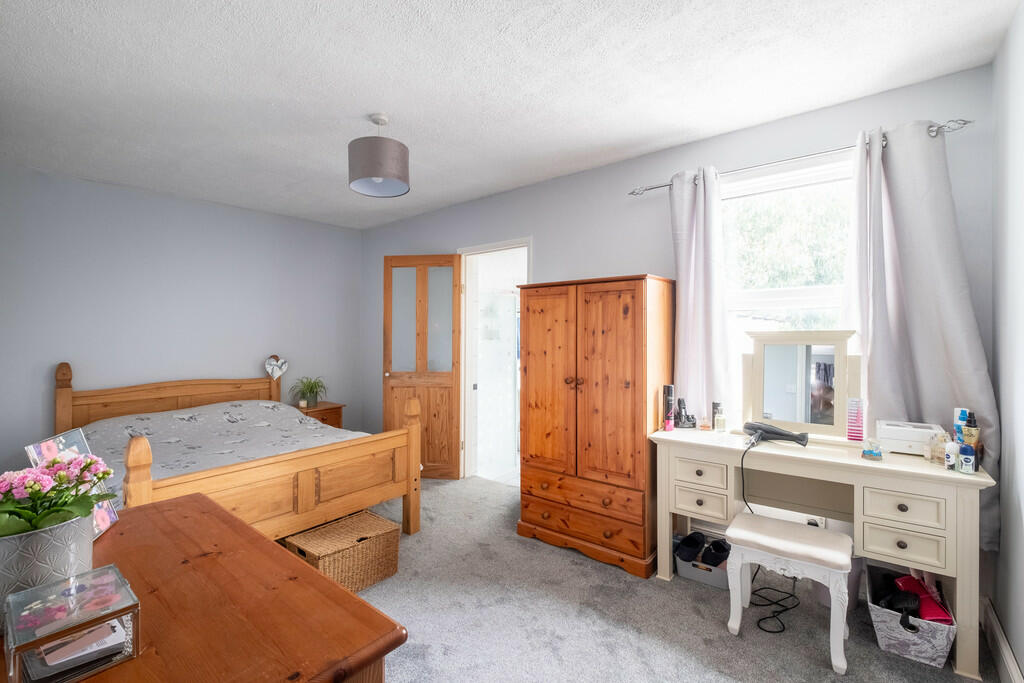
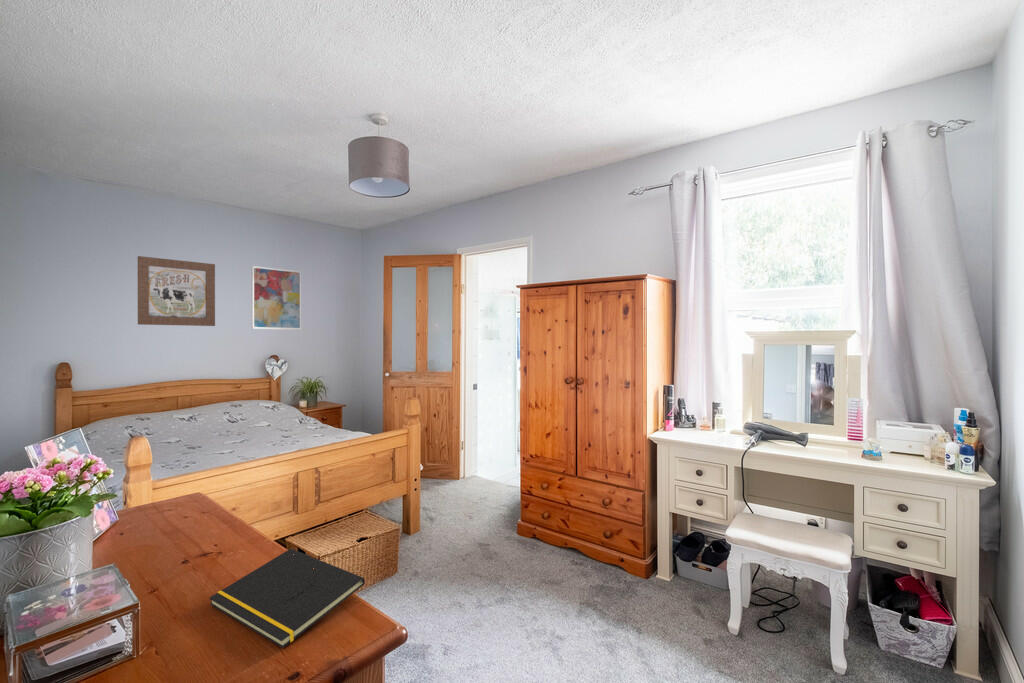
+ wall art (277, 299)
+ wall art (178, 292)
+ notepad (287, 591)
